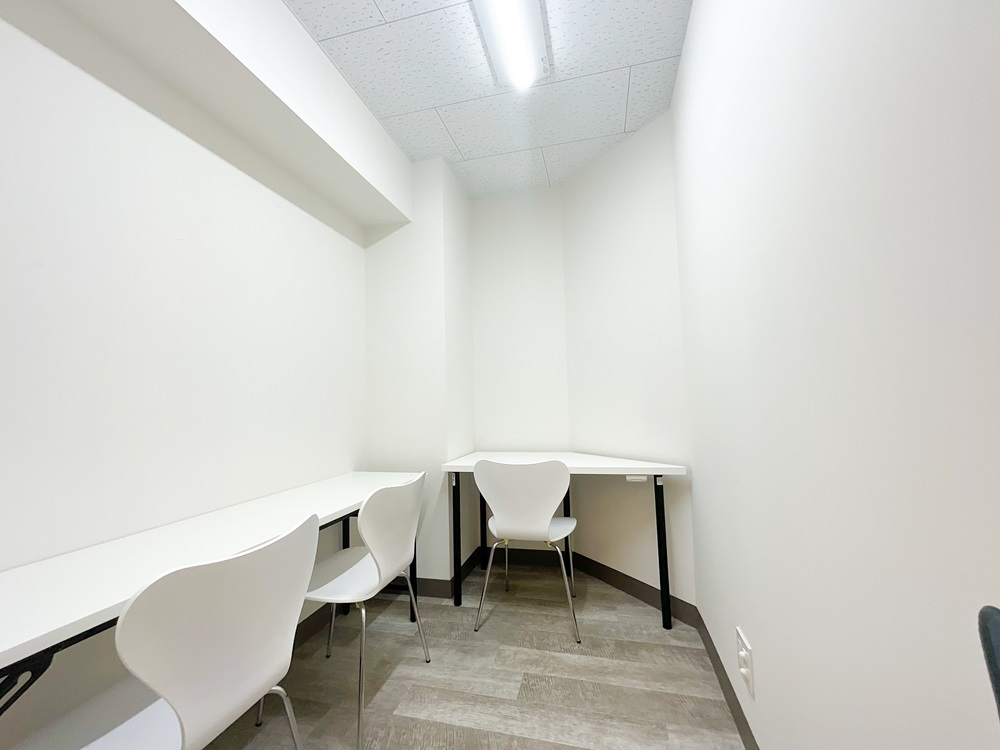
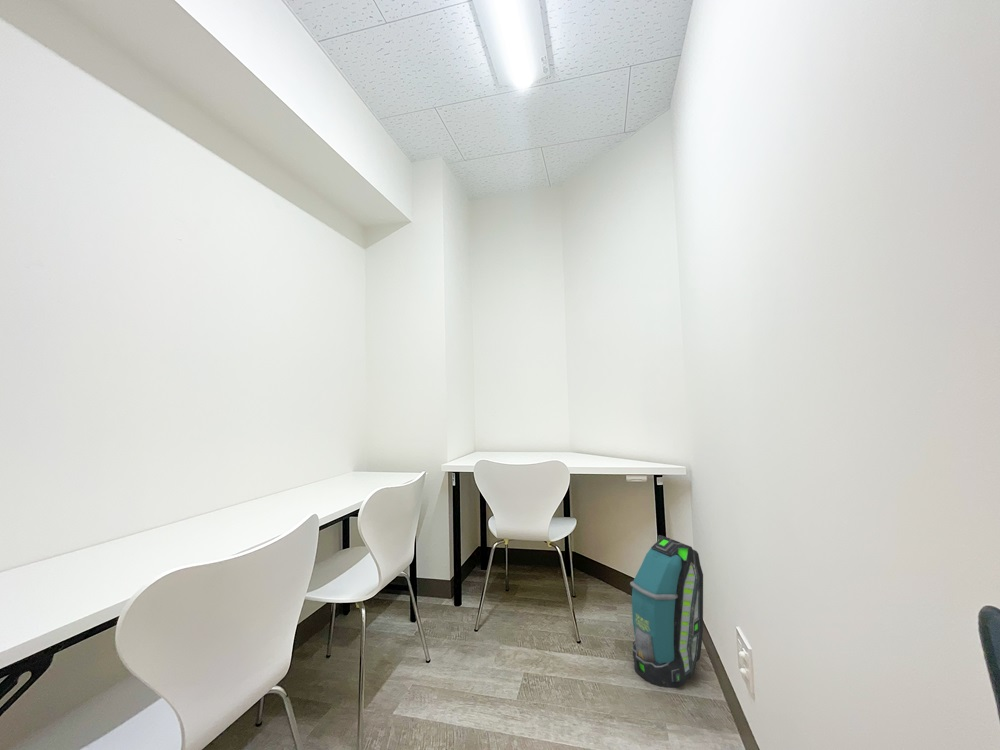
+ backpack (667, 601)
